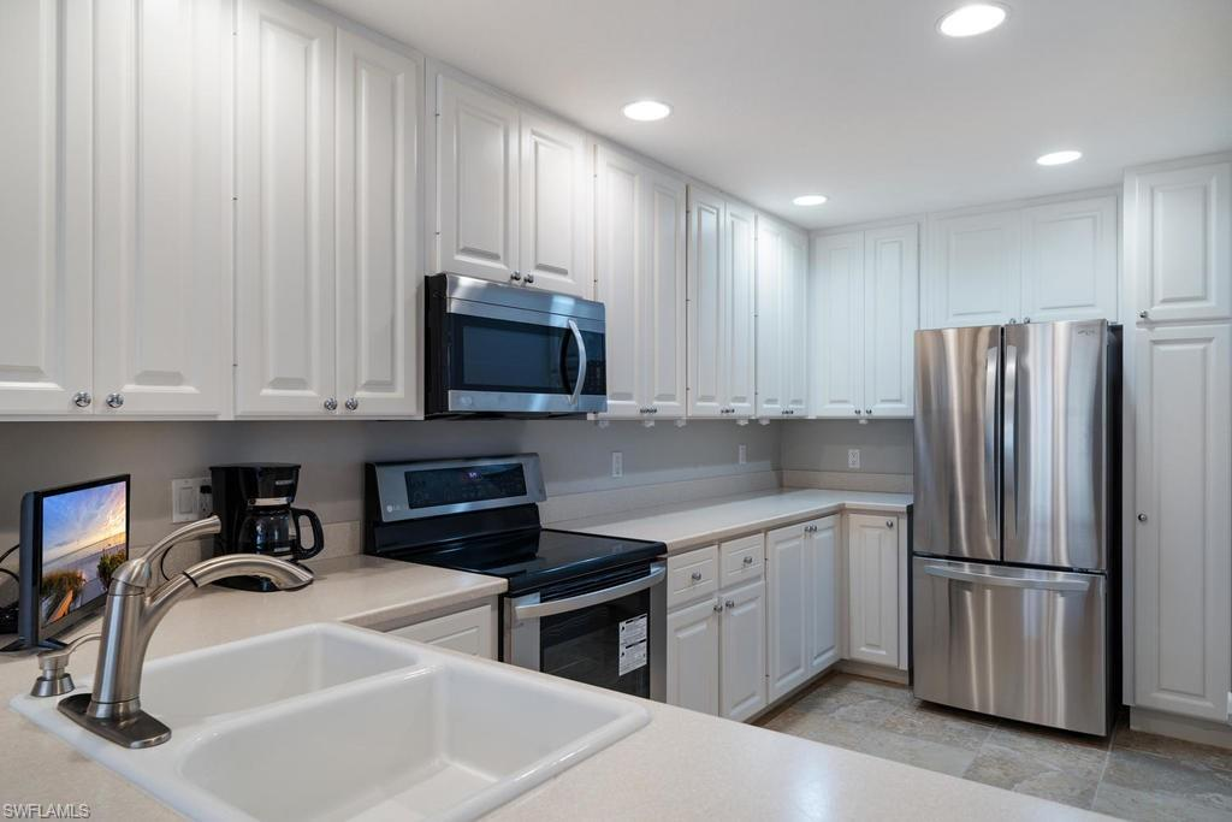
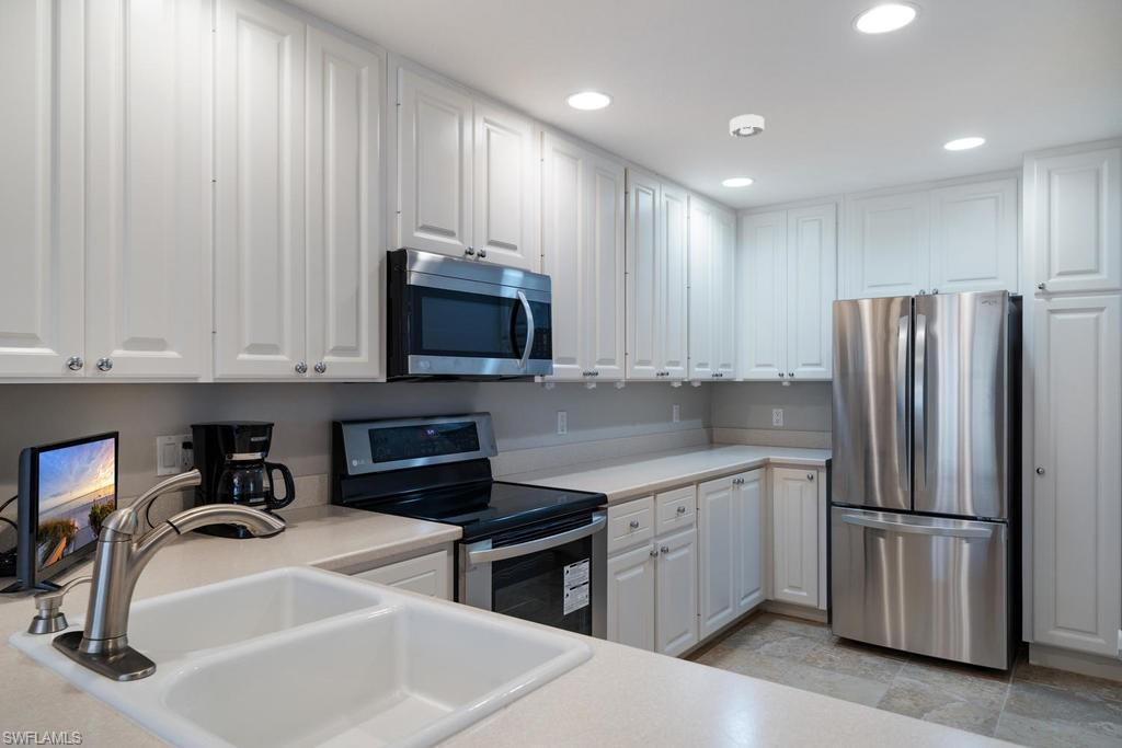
+ smoke detector (746, 125)
